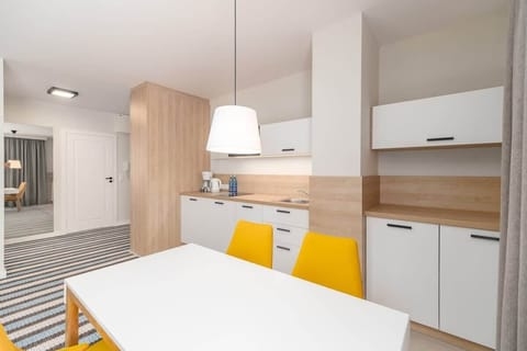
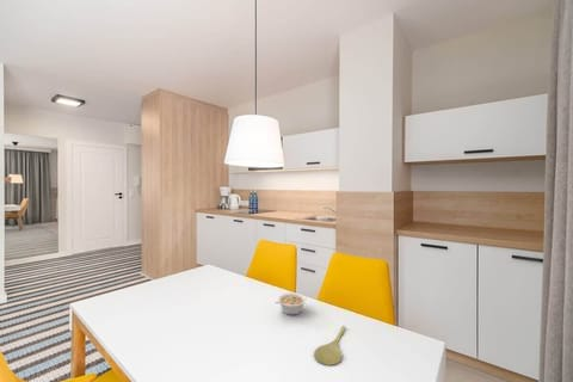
+ spoon (334, 341)
+ legume (291, 303)
